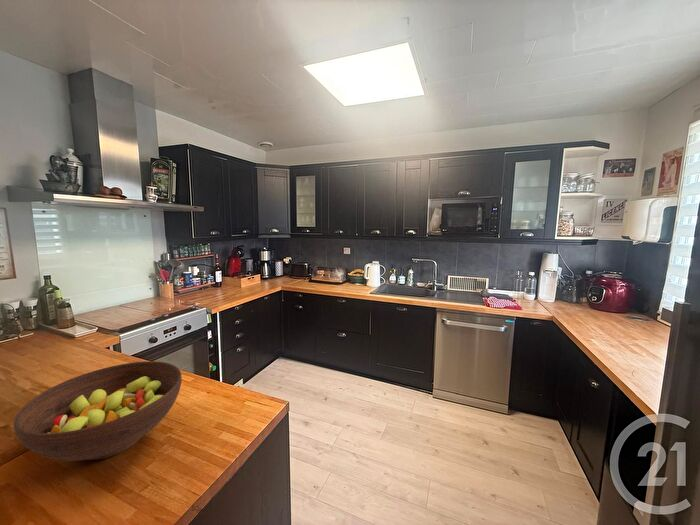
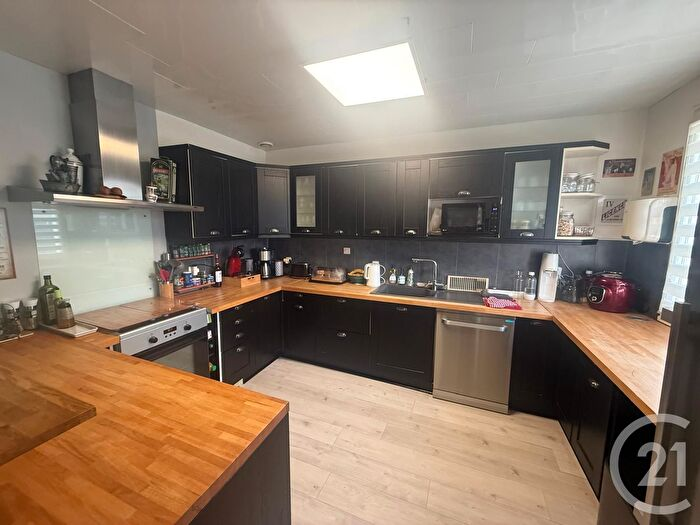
- fruit bowl (112, 416)
